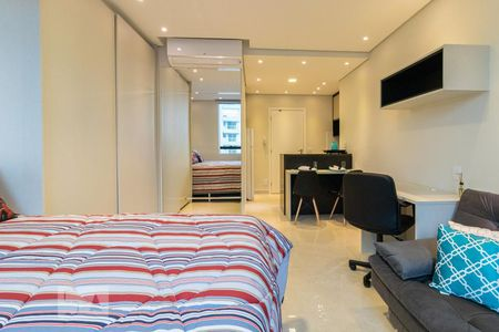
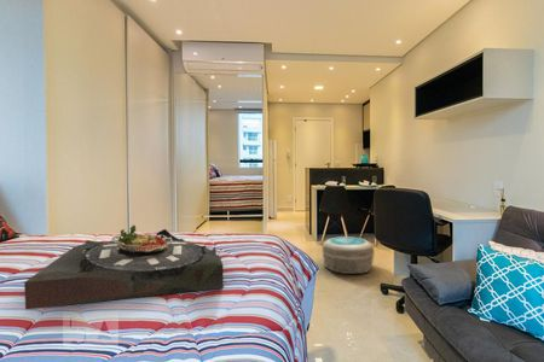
+ serving tray (143, 247)
+ cosmetic container (347, 253)
